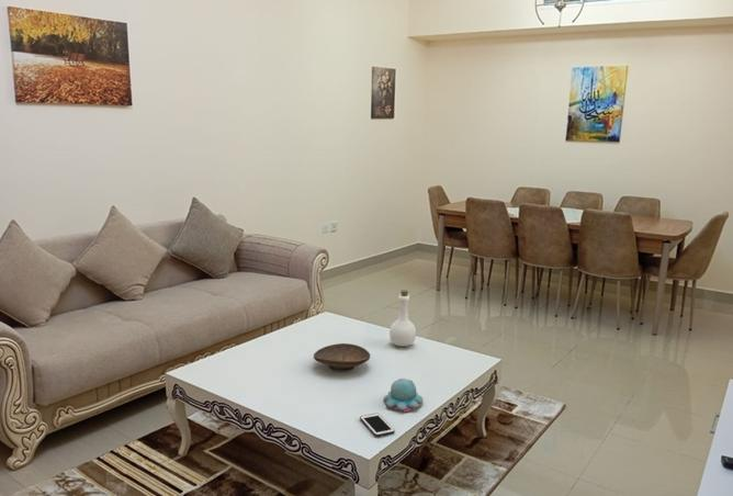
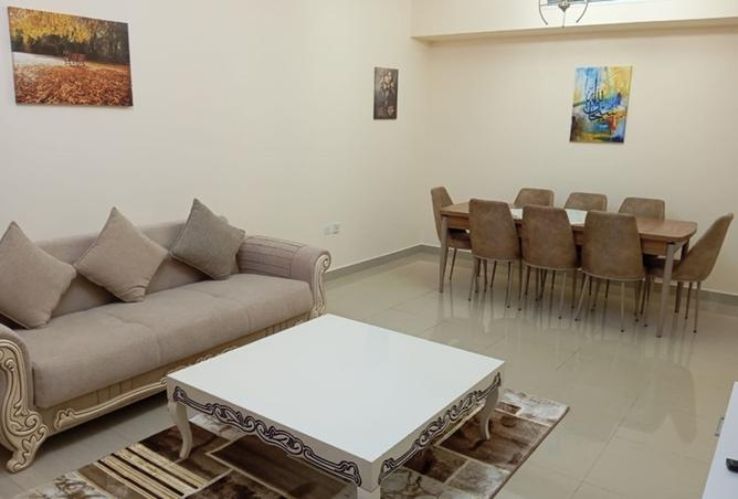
- bottle (403, 317)
- decorative bowl (341, 359)
- candle (403, 391)
- cell phone (376, 424)
